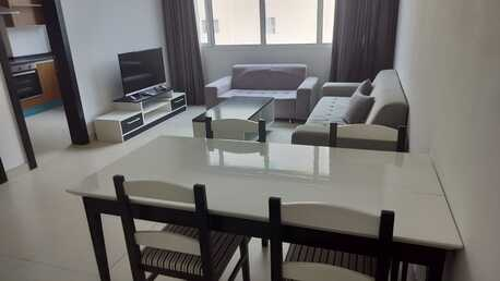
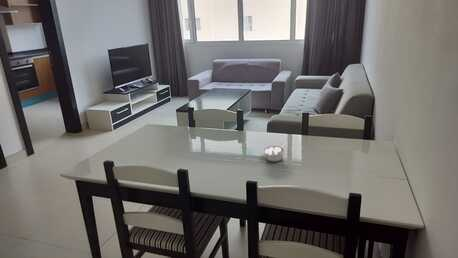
+ legume (274, 152)
